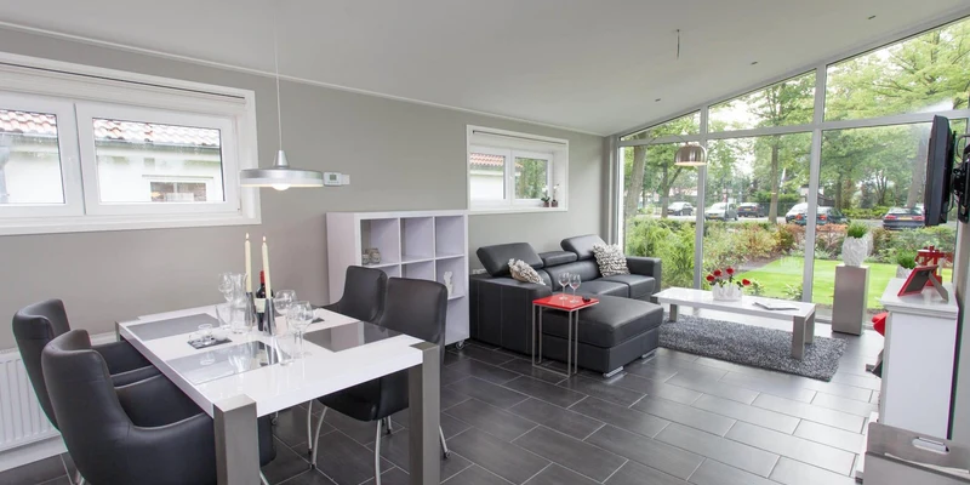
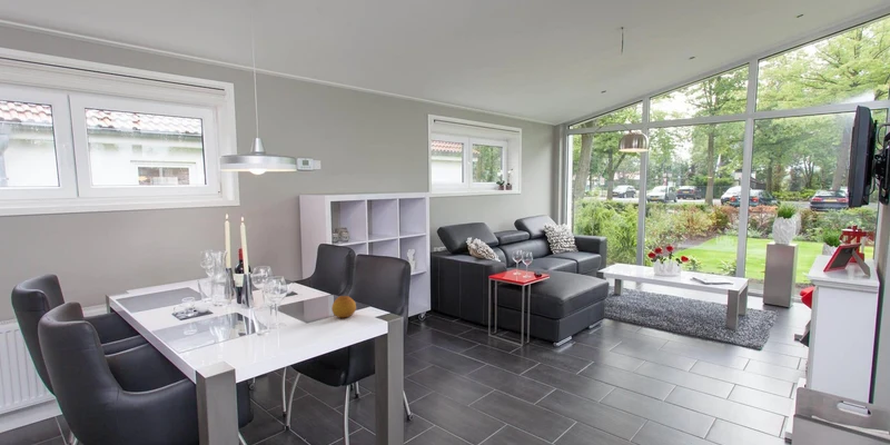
+ fruit (344, 305)
